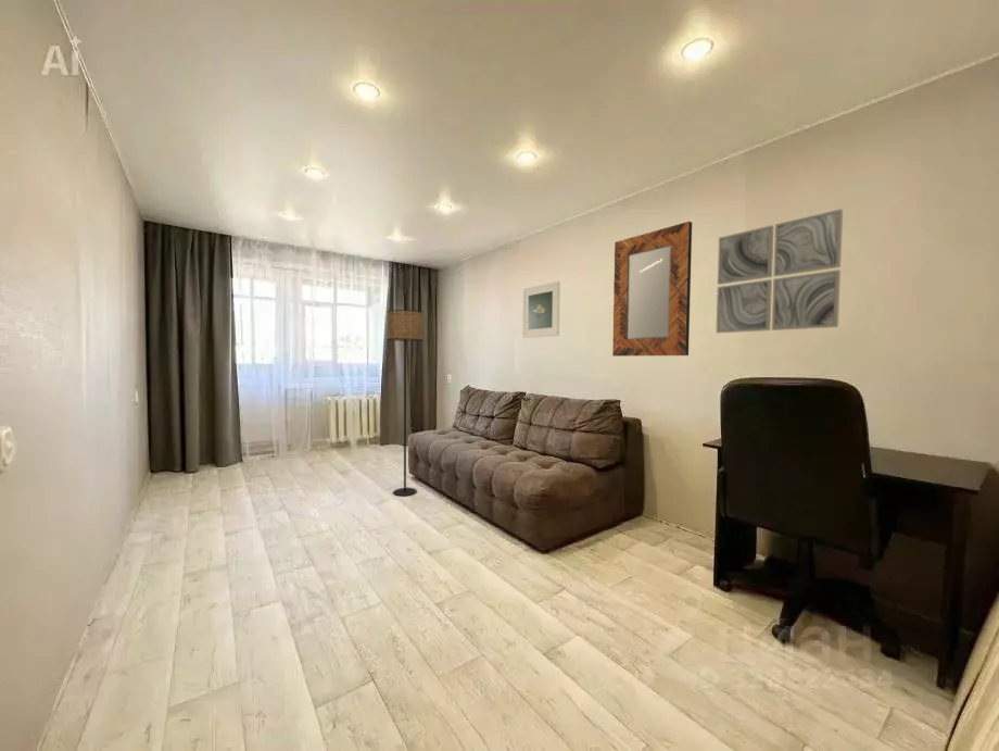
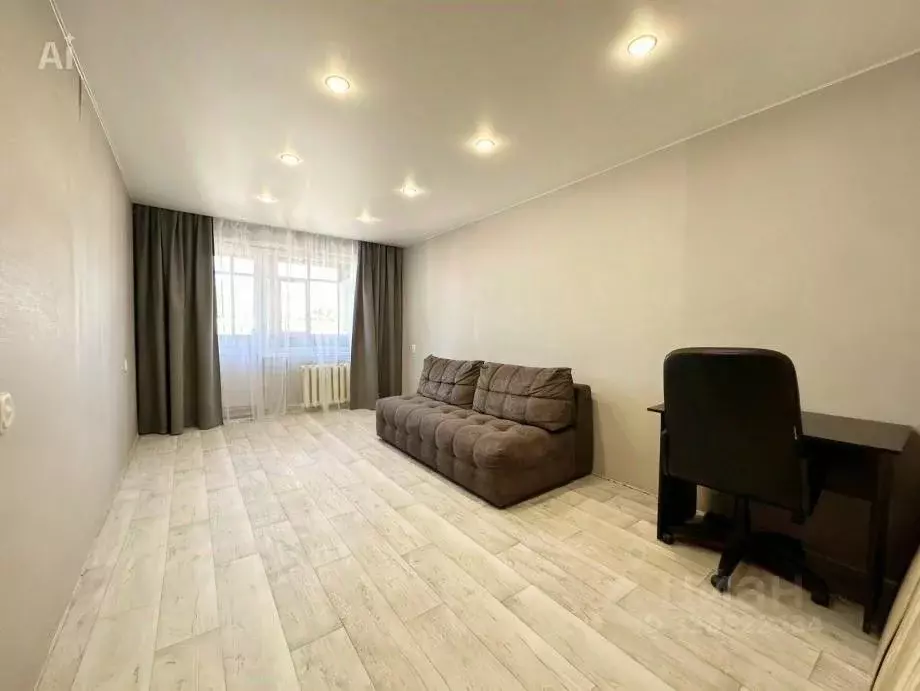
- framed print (540, 311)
- home mirror (648, 295)
- wall art (771, 276)
- floor lamp (405, 402)
